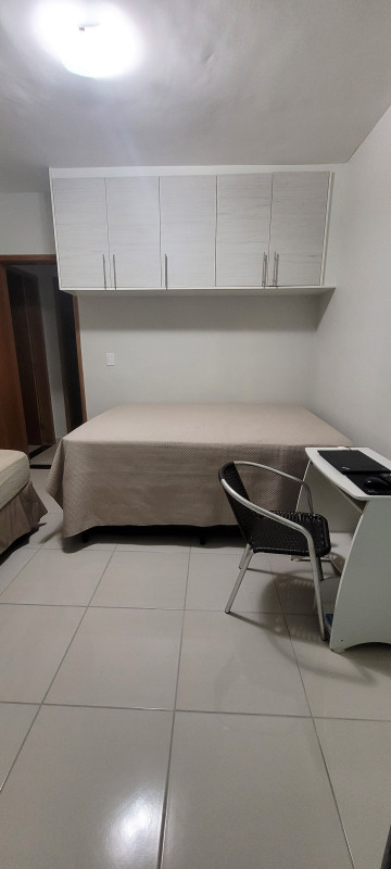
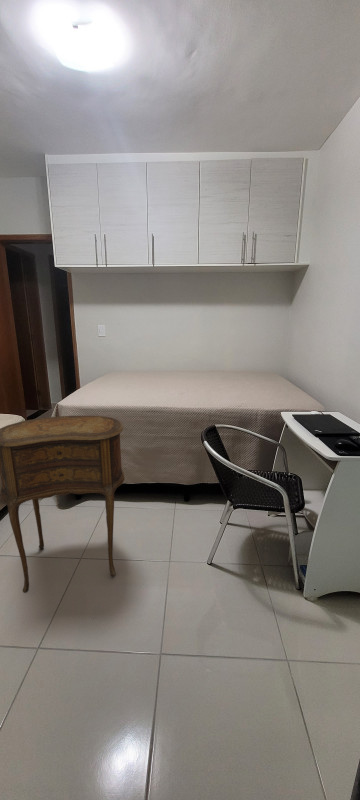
+ side table (66, 494)
